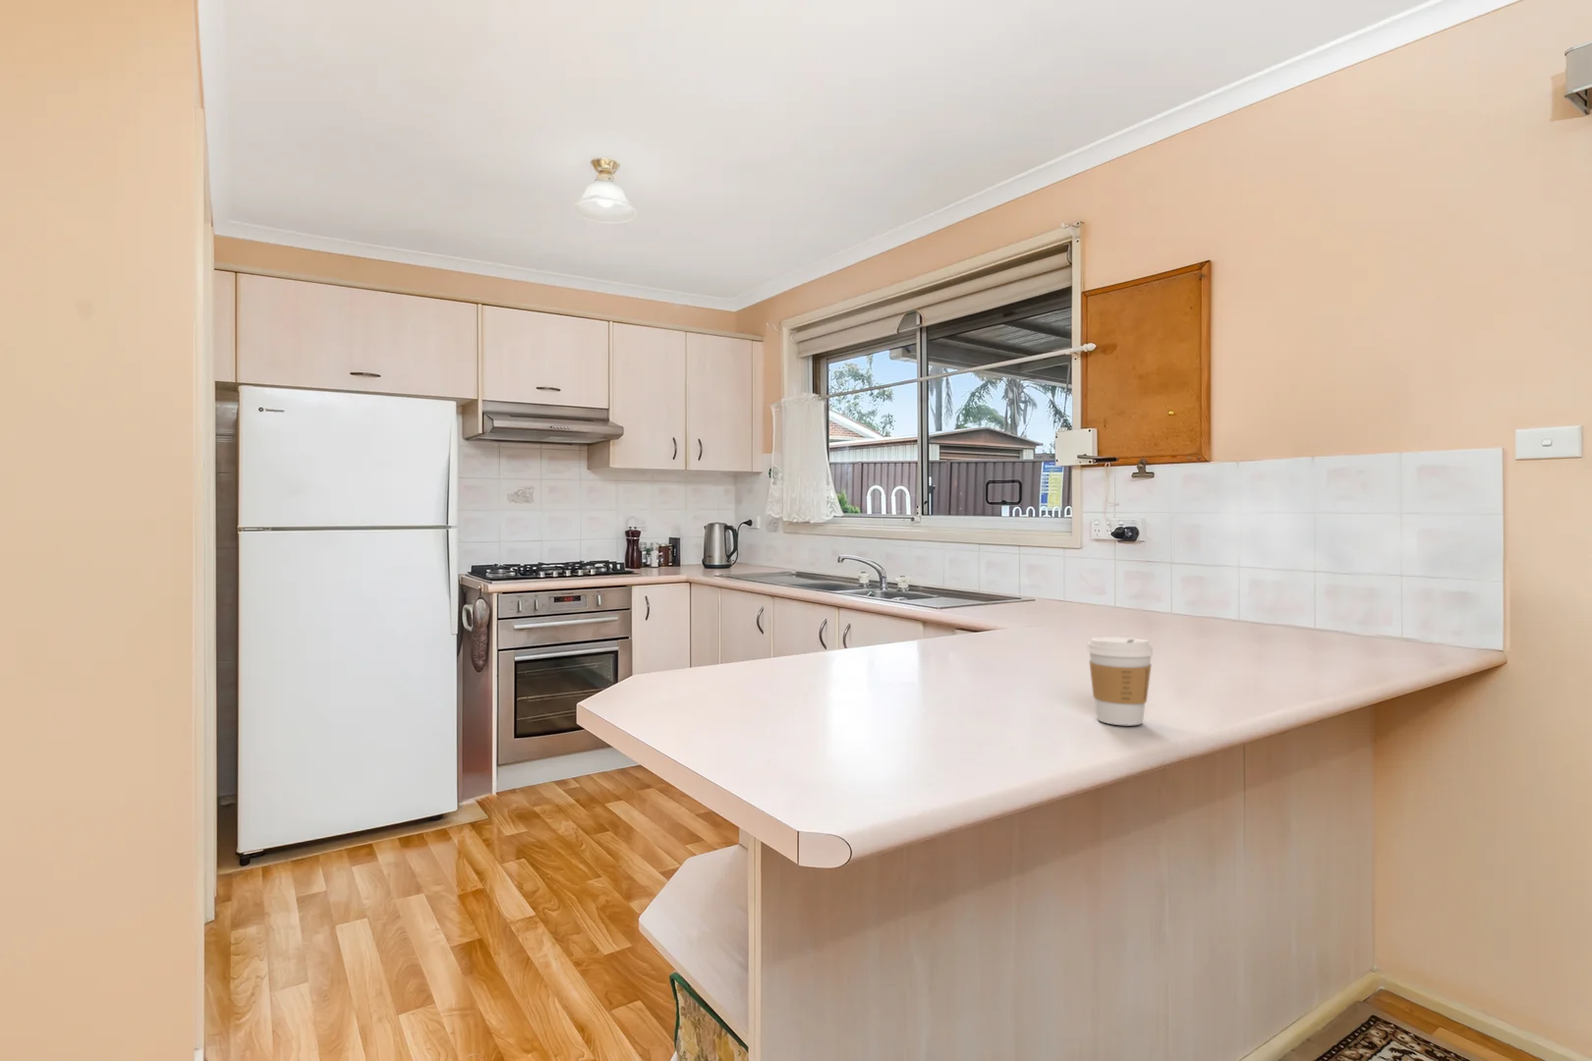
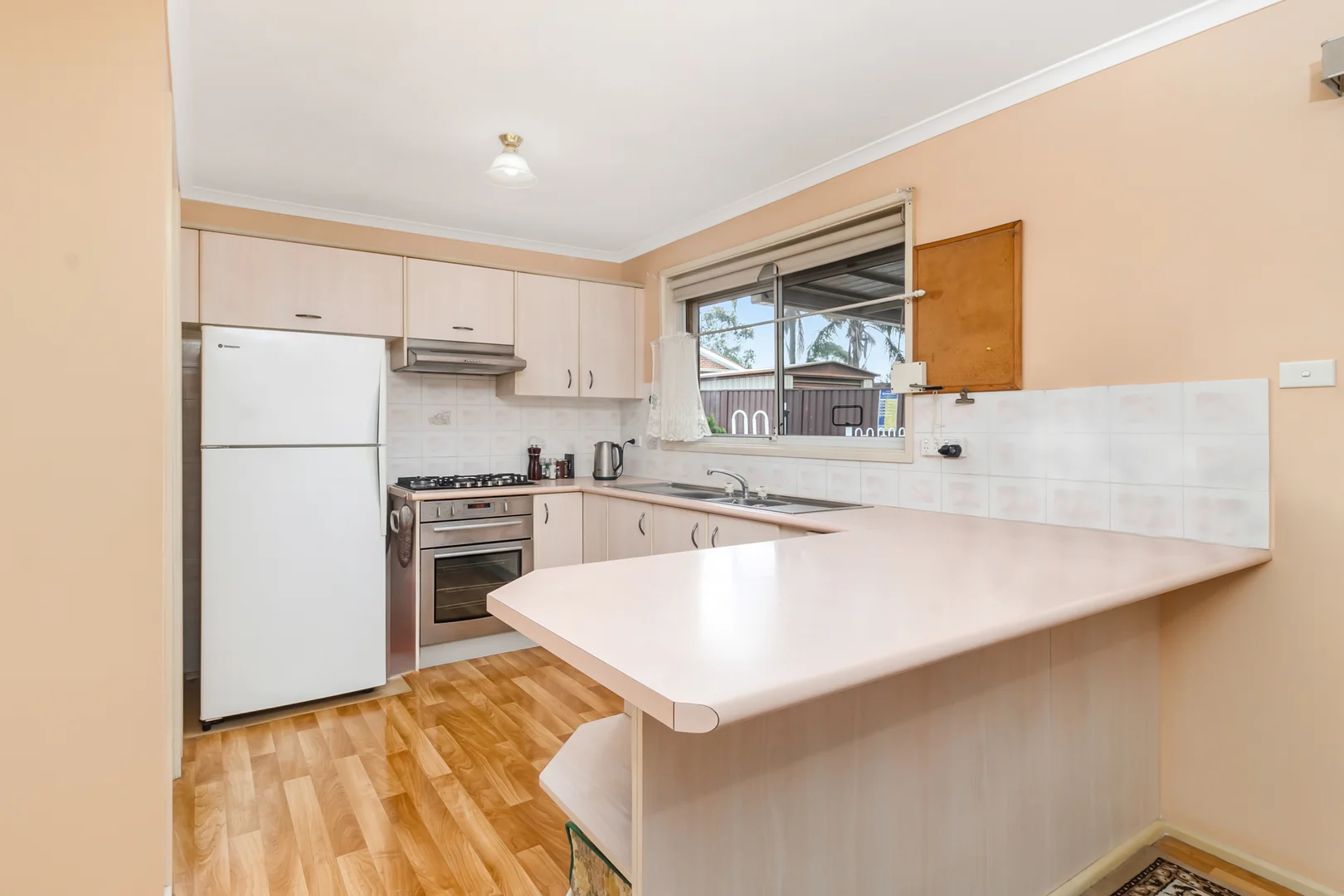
- coffee cup (1119, 677)
